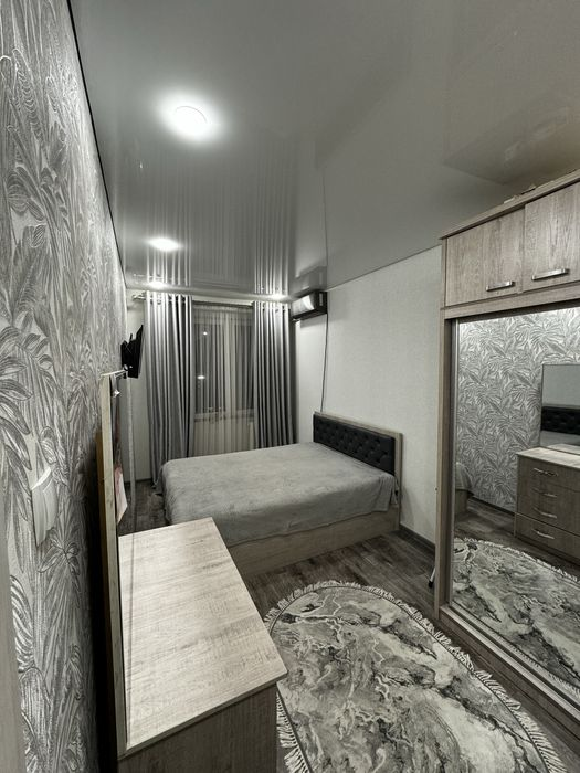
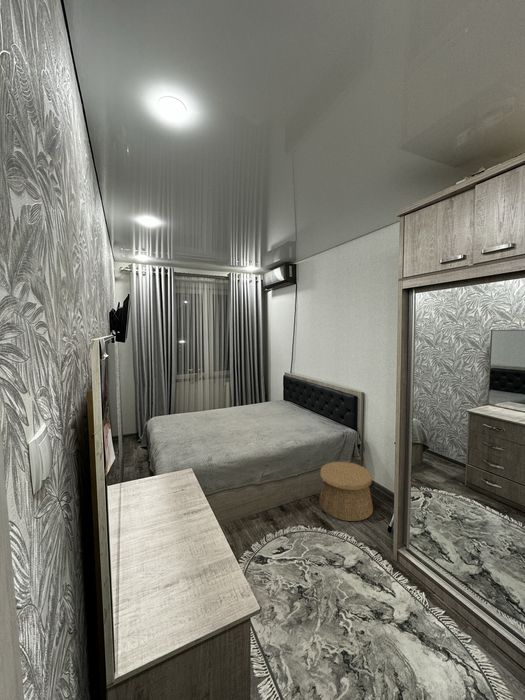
+ basket (345, 488)
